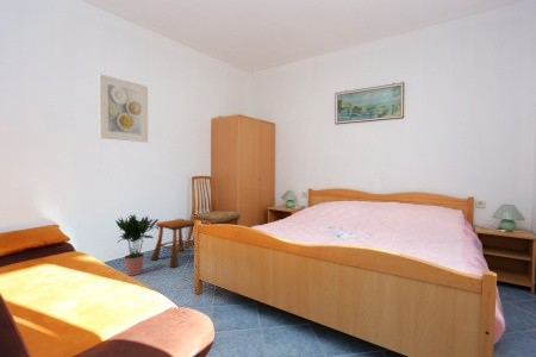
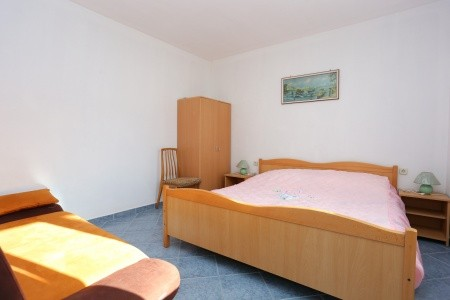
- stool (177, 240)
- potted plant (133, 242)
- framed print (125, 109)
